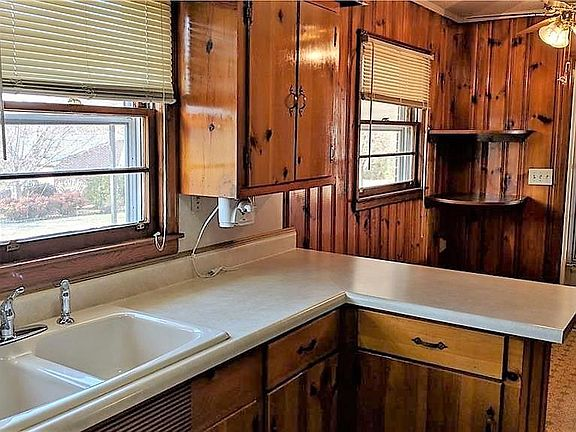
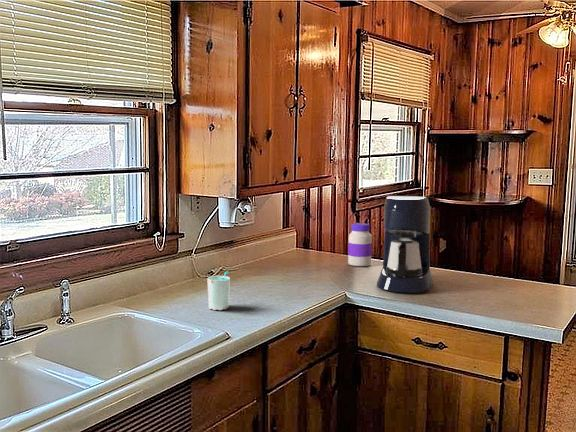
+ jar (360, 244)
+ coffee maker (406, 241)
+ cup (218, 289)
